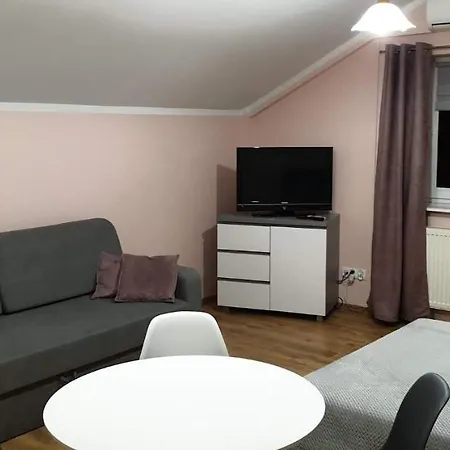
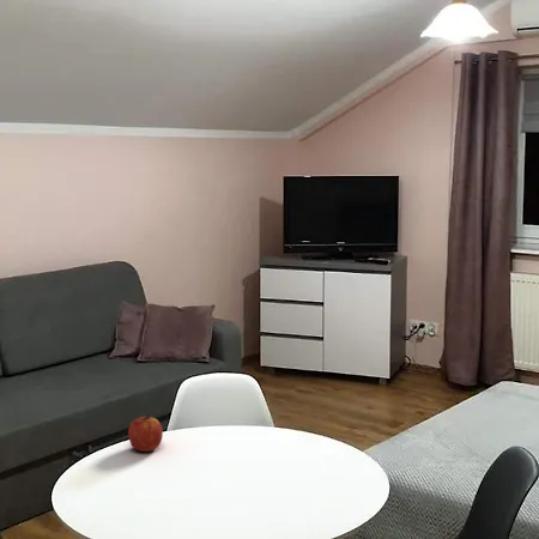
+ apple (145, 431)
